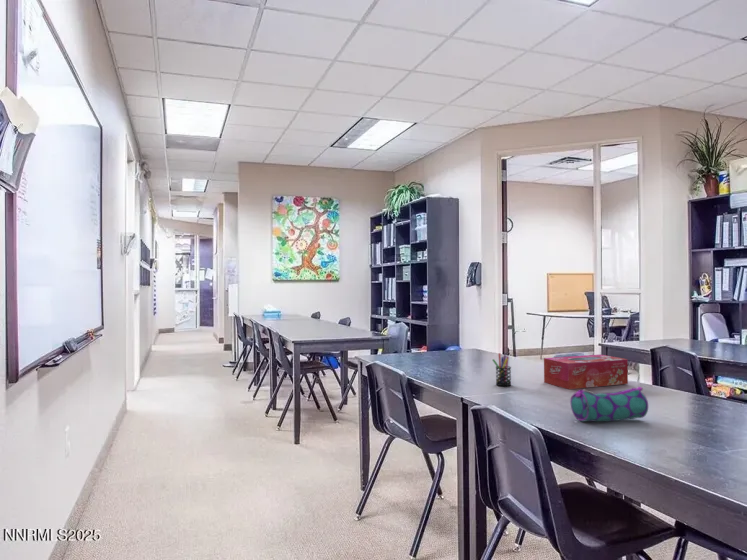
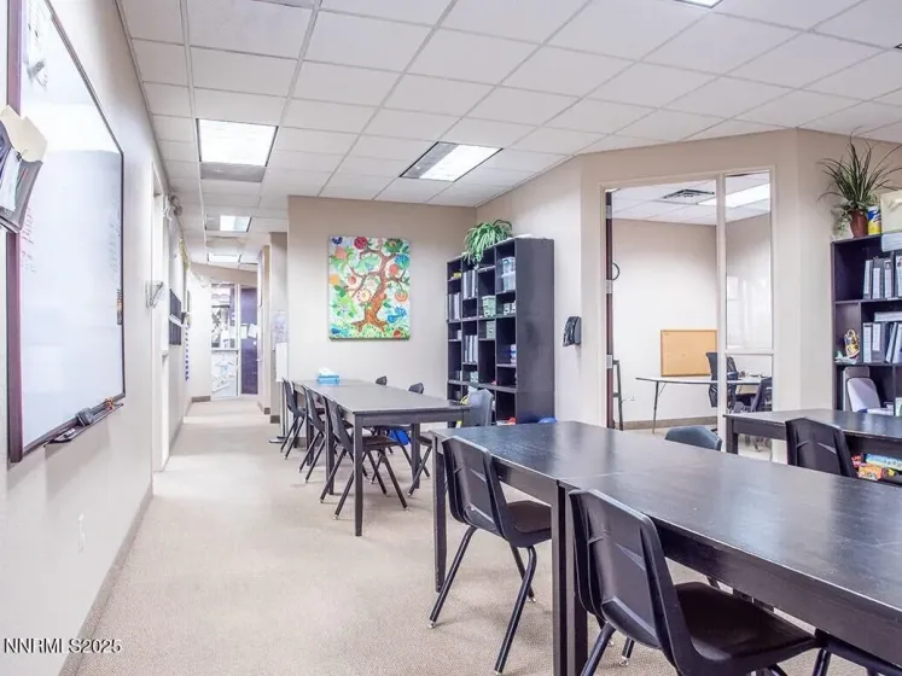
- pencil case (609, 404)
- tissue box (585, 370)
- pen holder (501, 369)
